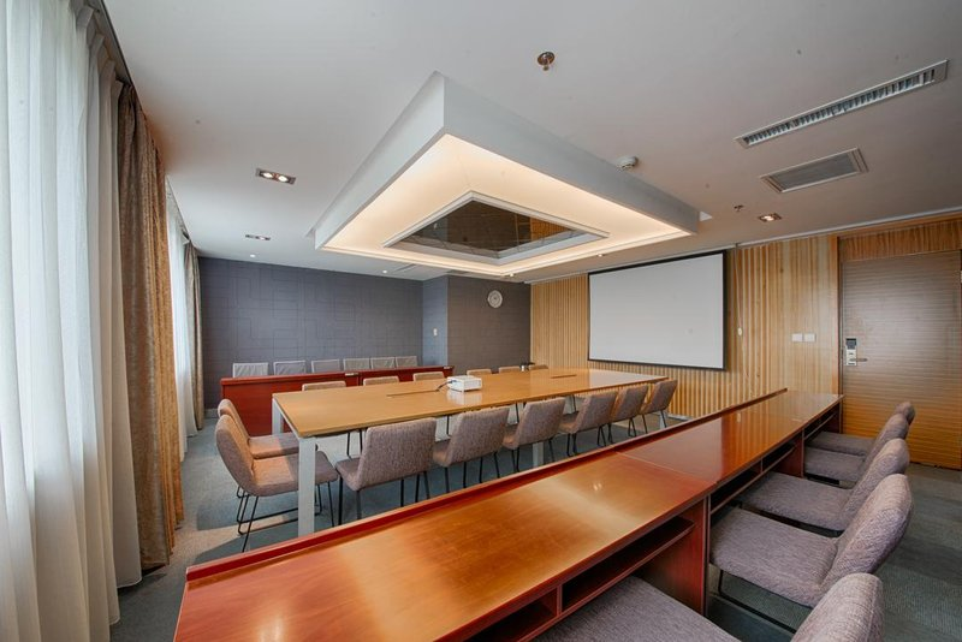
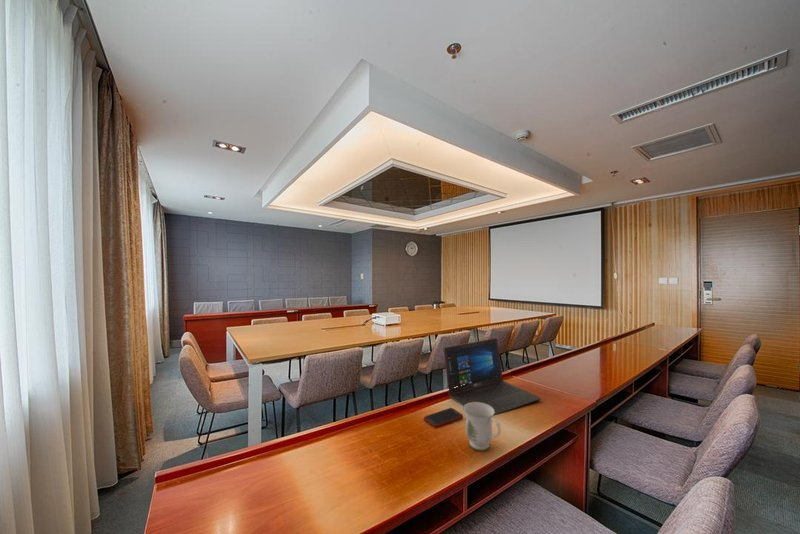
+ mug (483, 429)
+ laptop (491, 373)
+ cell phone (443, 417)
